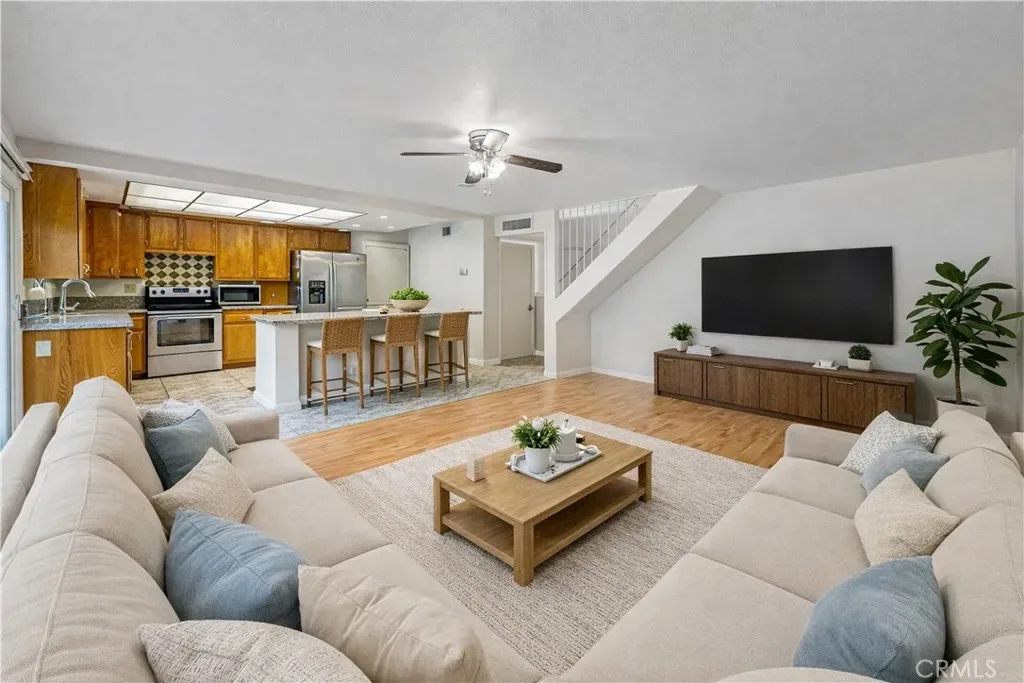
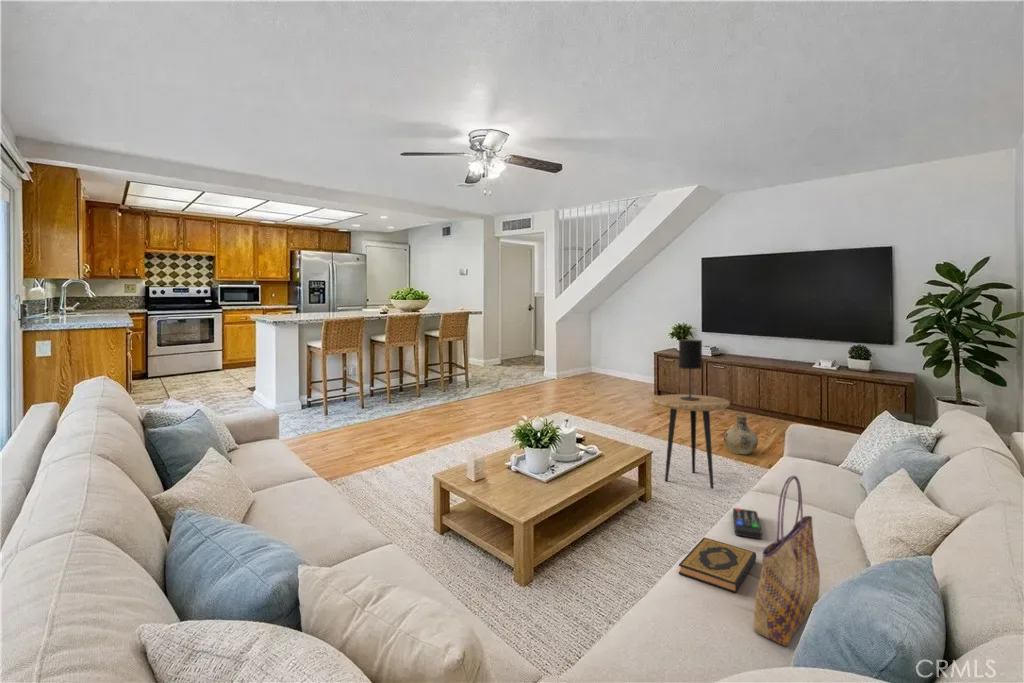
+ table lamp (690, 369)
+ tote bag (788, 546)
+ hardback book (718, 562)
+ side table (691, 440)
+ ceramic jug (740, 433)
+ remote control (746, 522)
